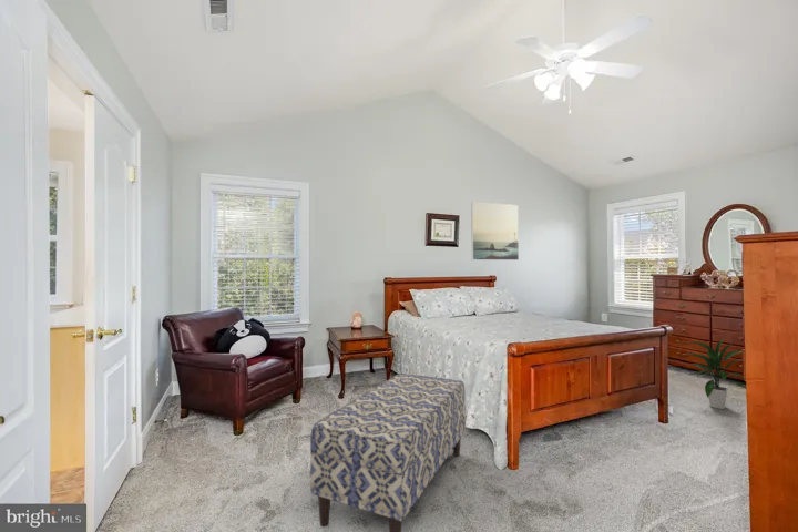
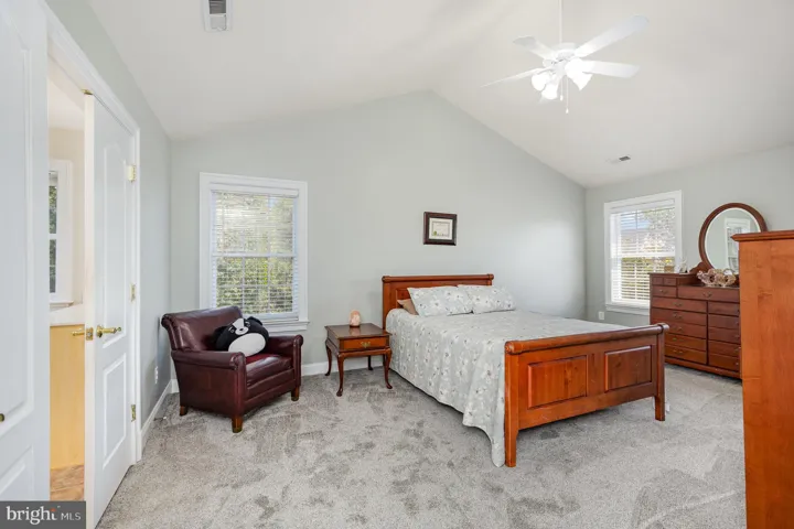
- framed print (495, 232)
- indoor plant (715, 371)
- bench (400, 441)
